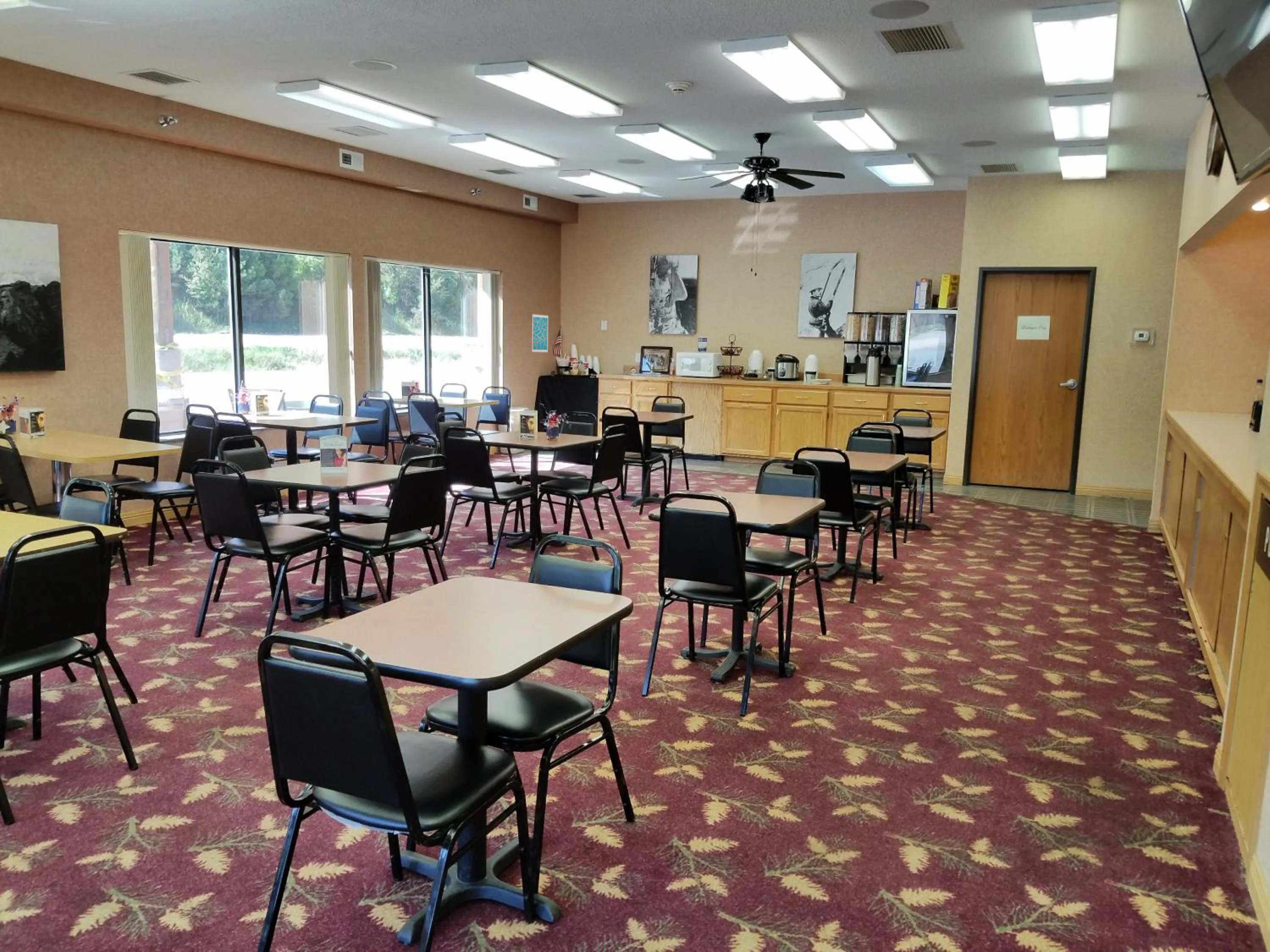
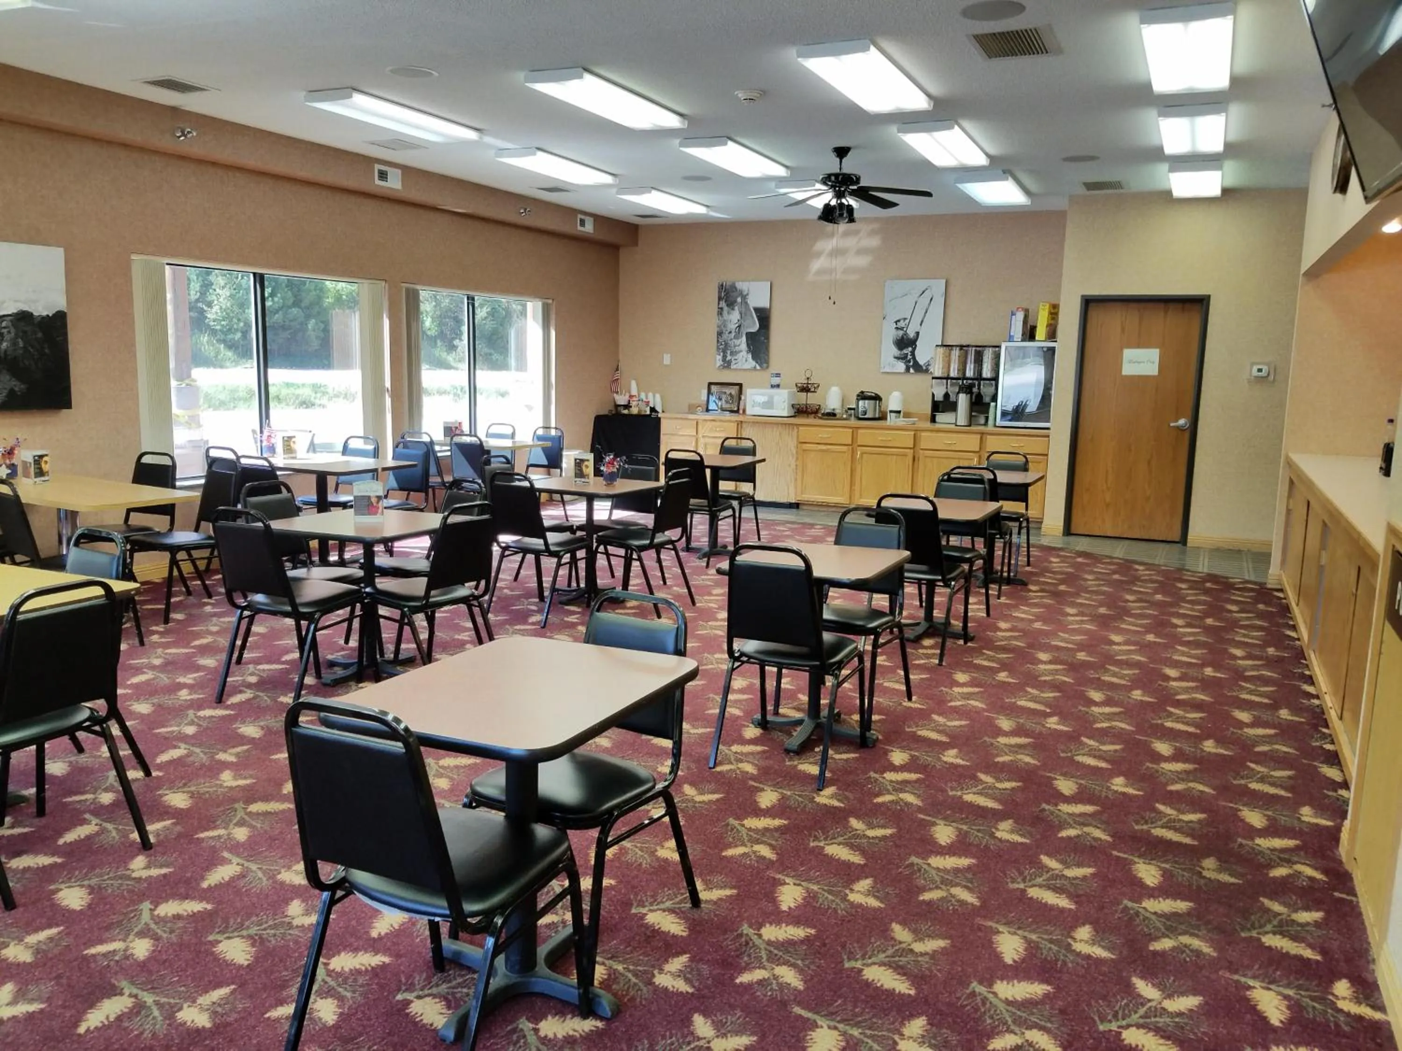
- wall art (540, 333)
